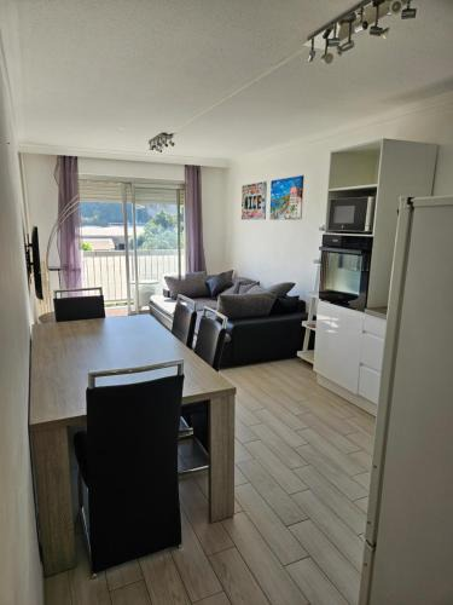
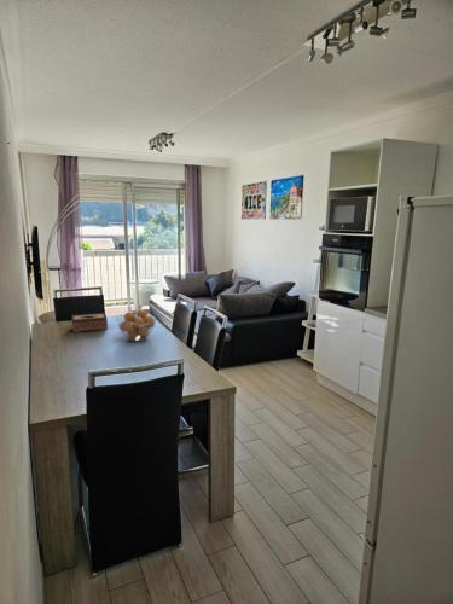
+ tissue box (89, 321)
+ fruit basket (137, 325)
